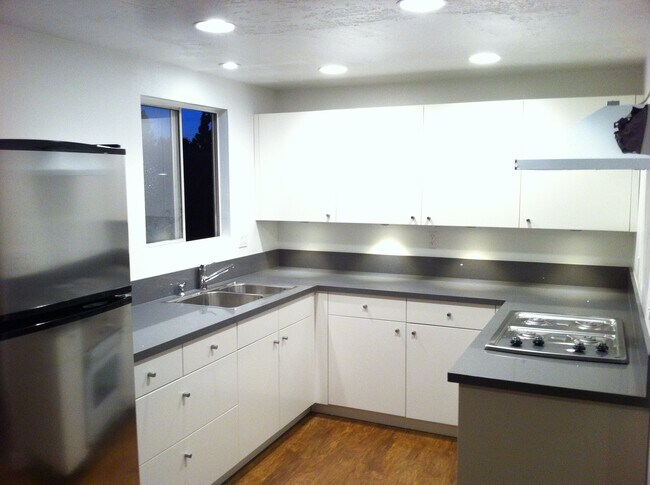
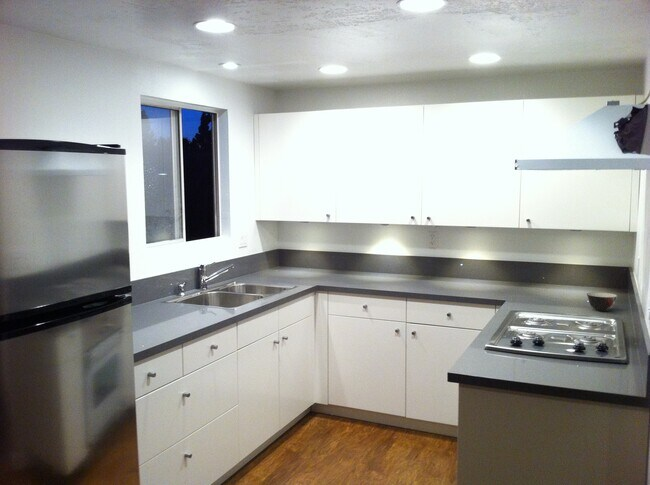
+ soup bowl (601, 302)
